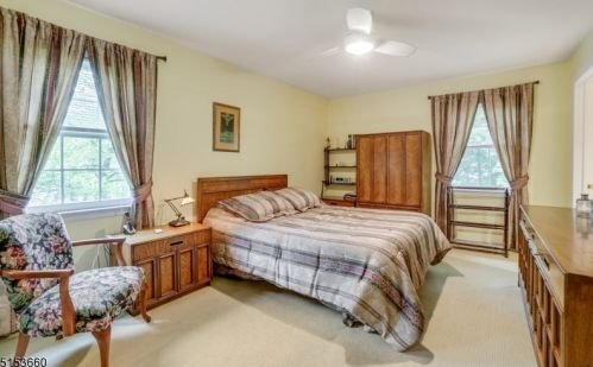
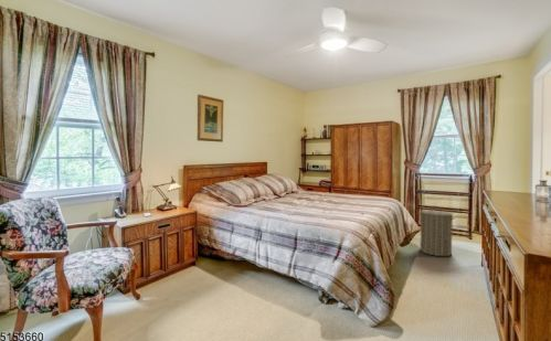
+ laundry hamper (435, 228)
